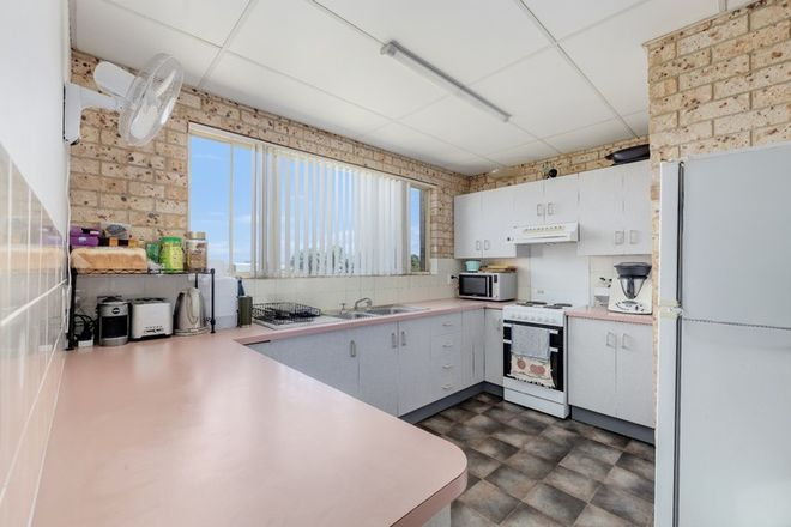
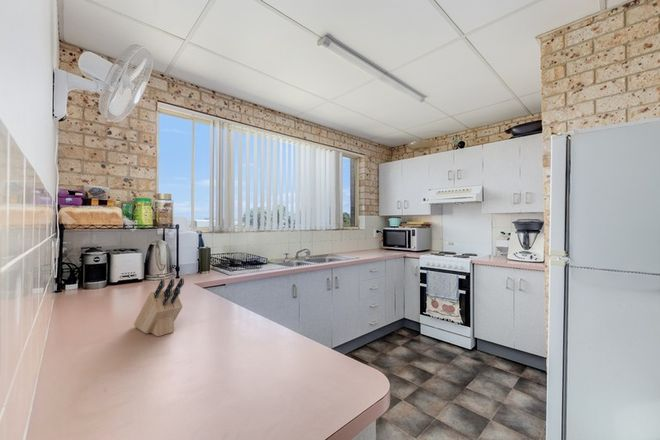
+ knife block (159, 302)
